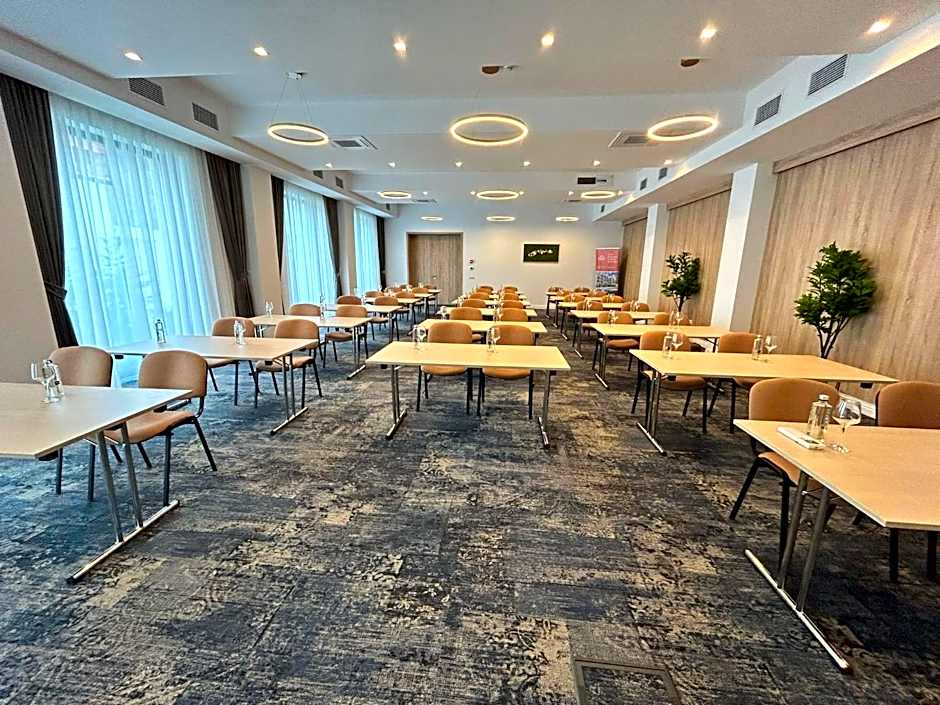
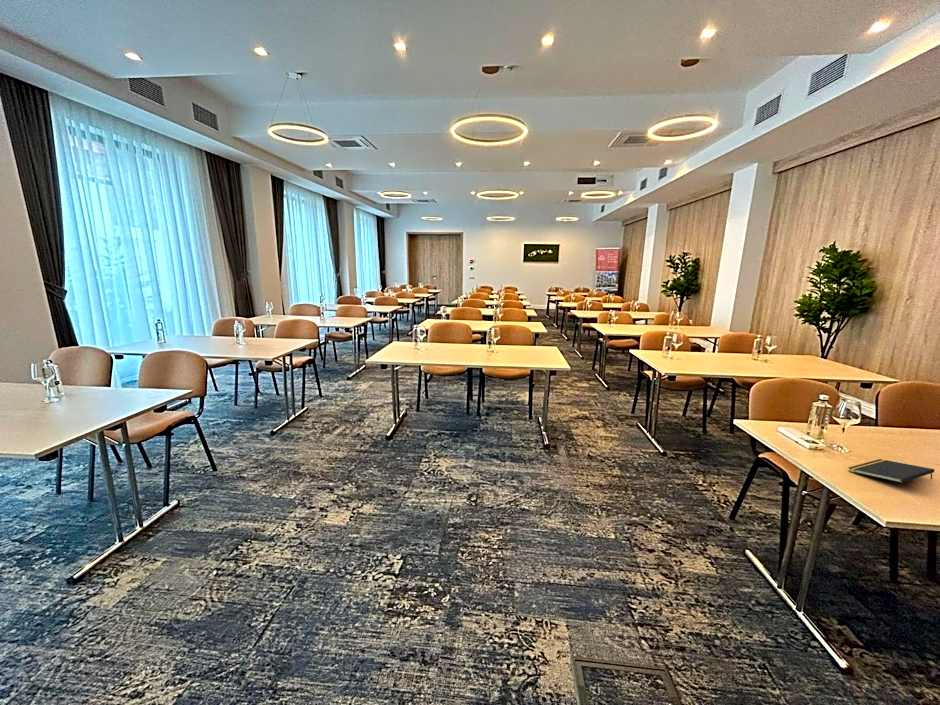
+ notepad (890, 470)
